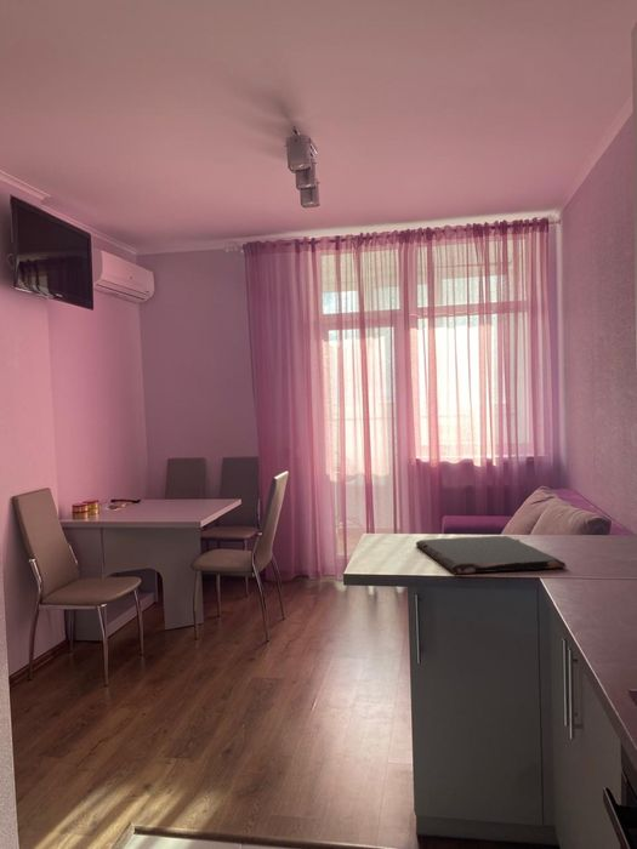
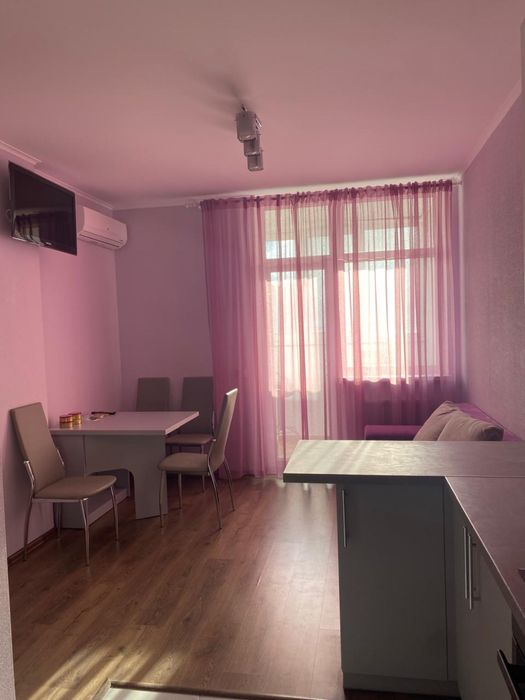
- cutting board (484, 551)
